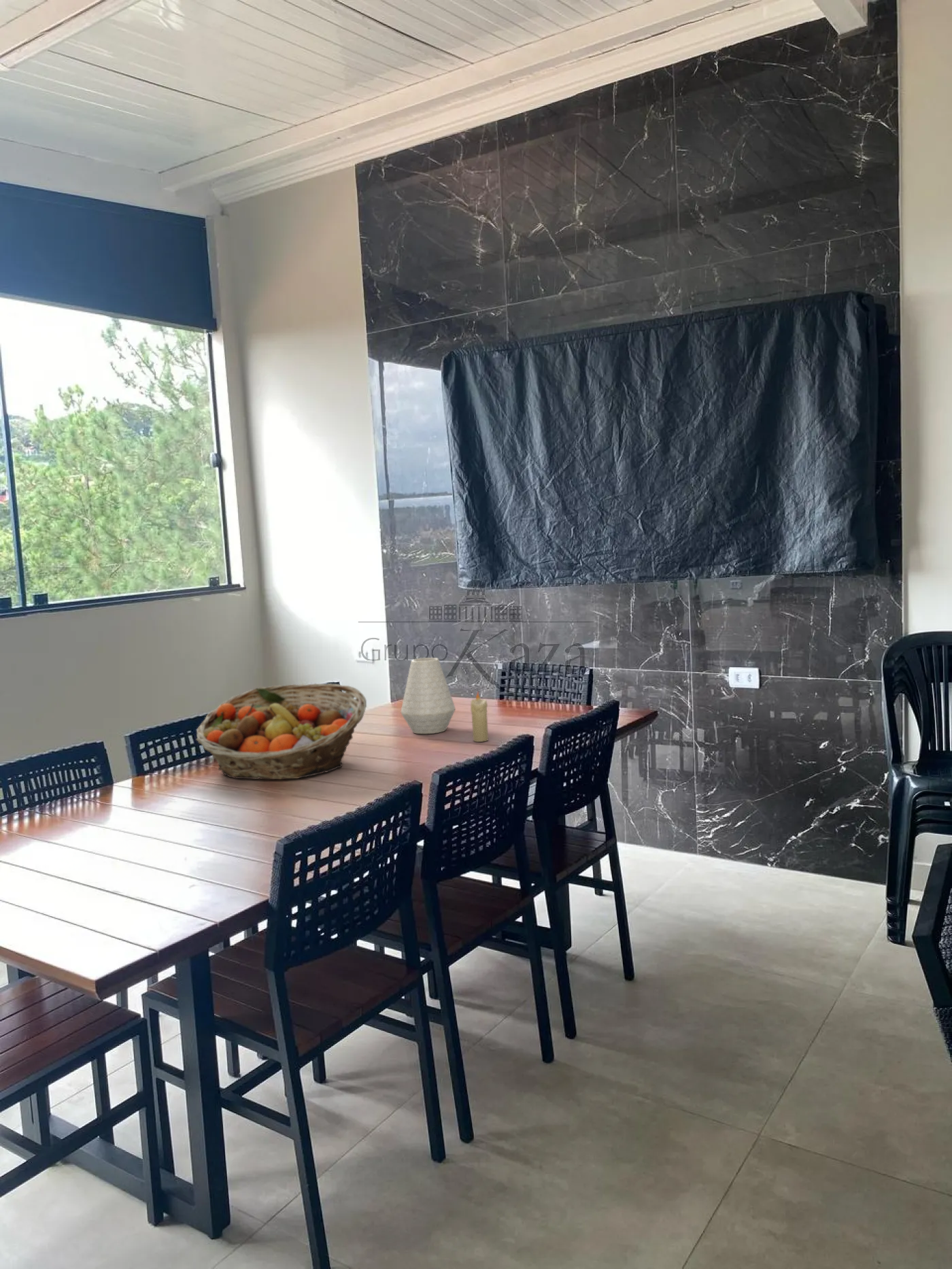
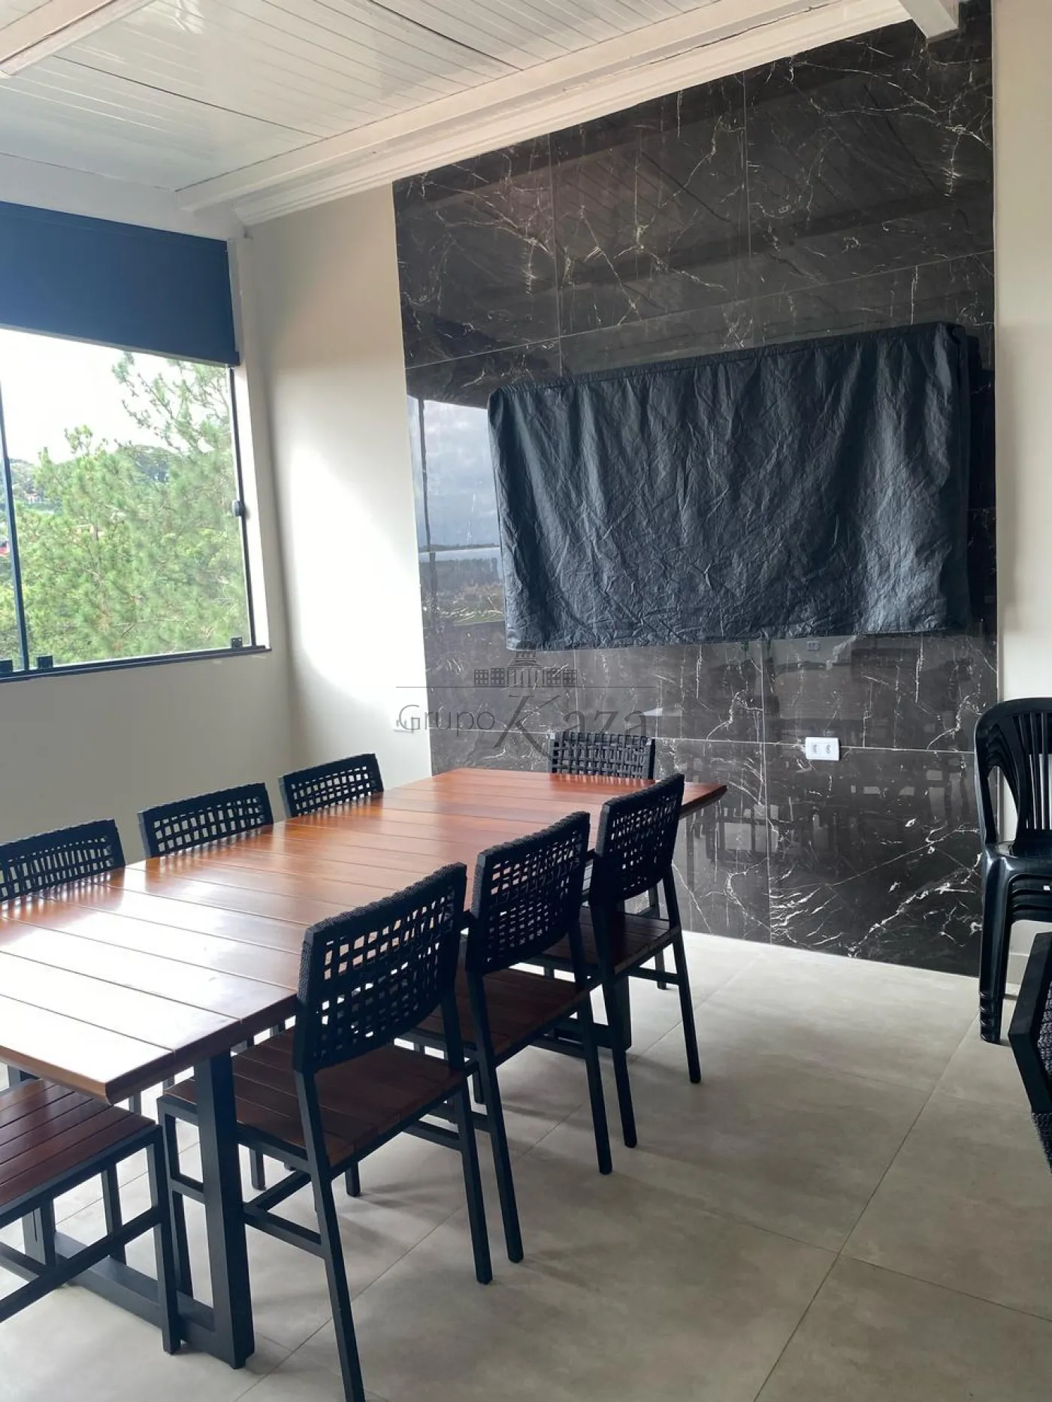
- fruit basket (283, 730)
- candle (479, 715)
- vase (427, 695)
